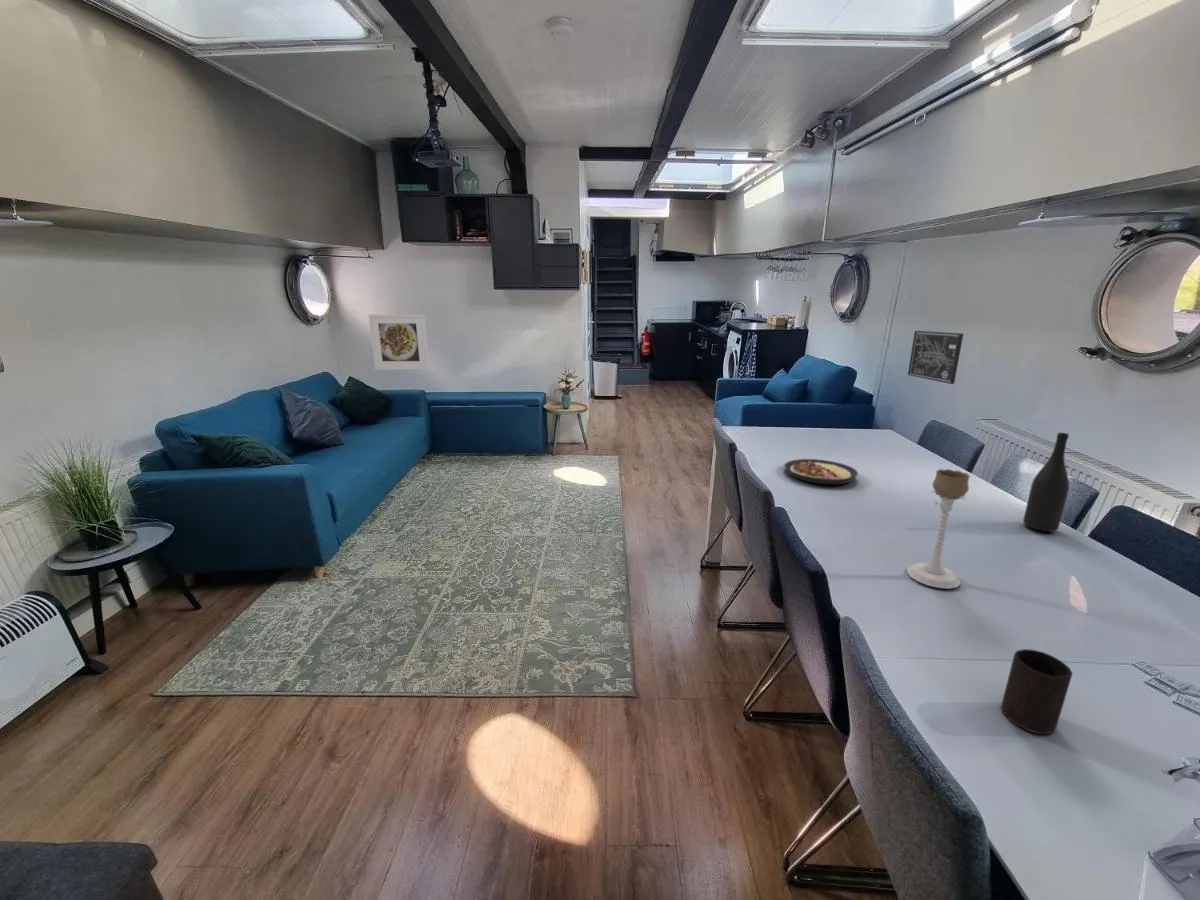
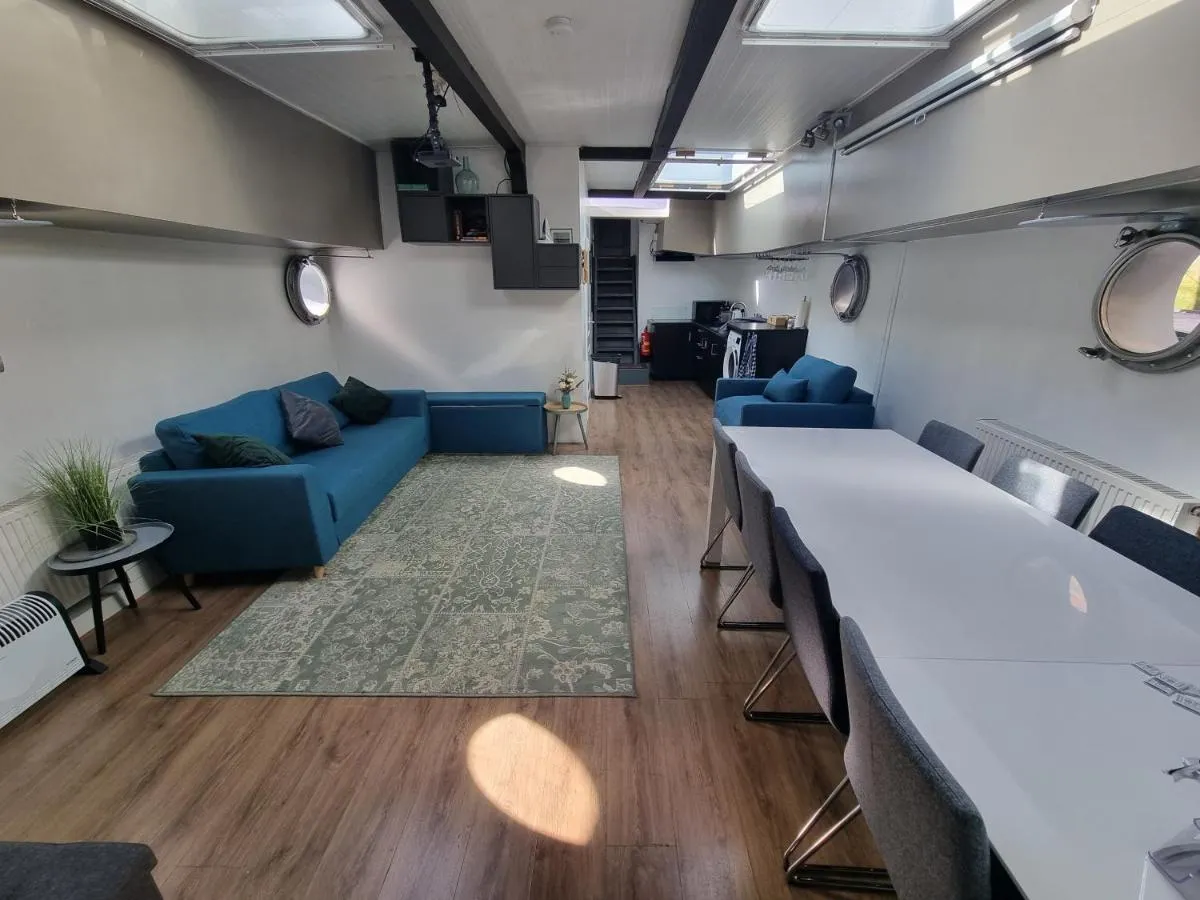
- candle holder (942, 526)
- wine bottle (1051, 482)
- cup (1035, 690)
- plate (820, 469)
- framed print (399, 342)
- wall art (933, 355)
